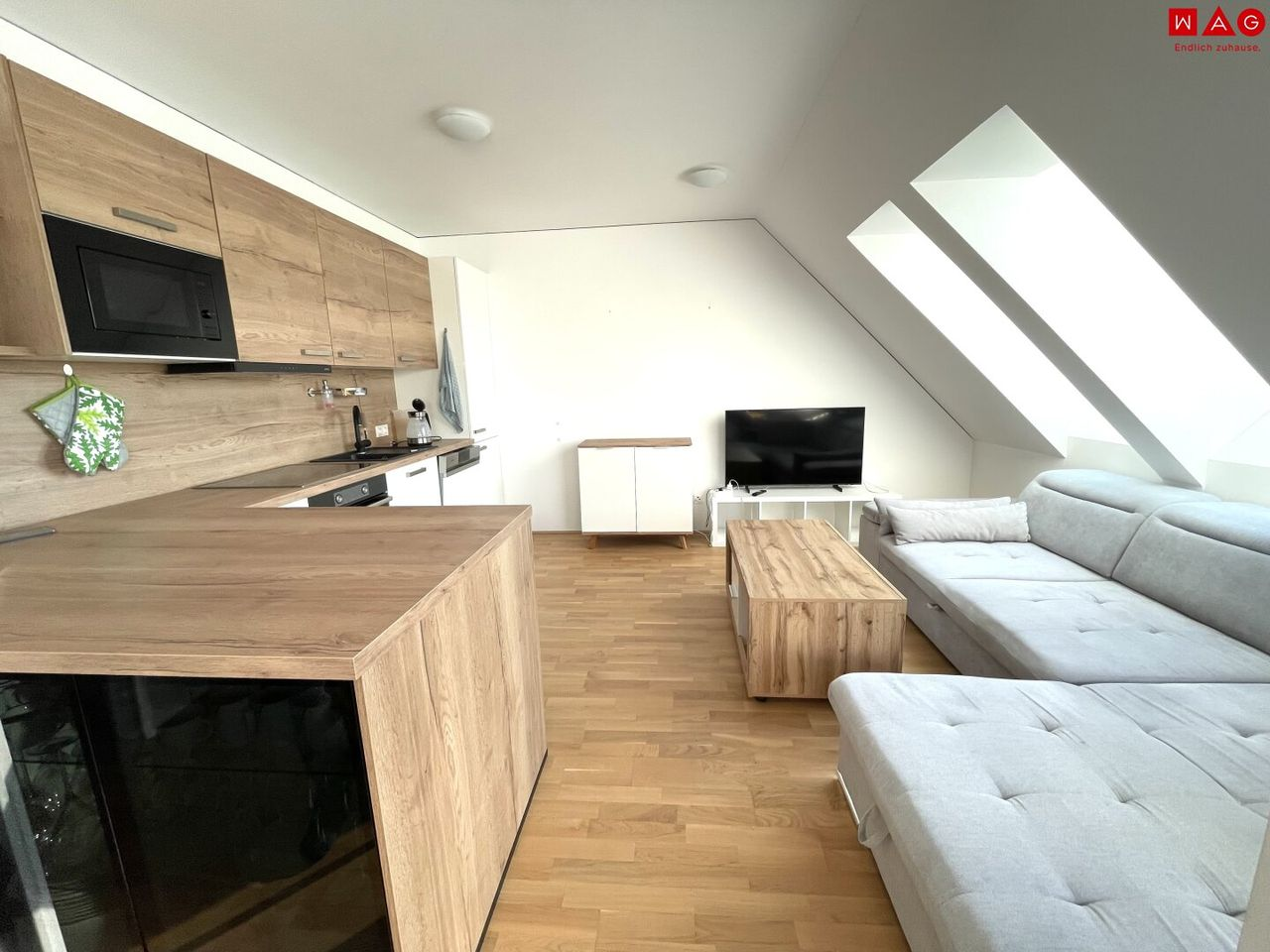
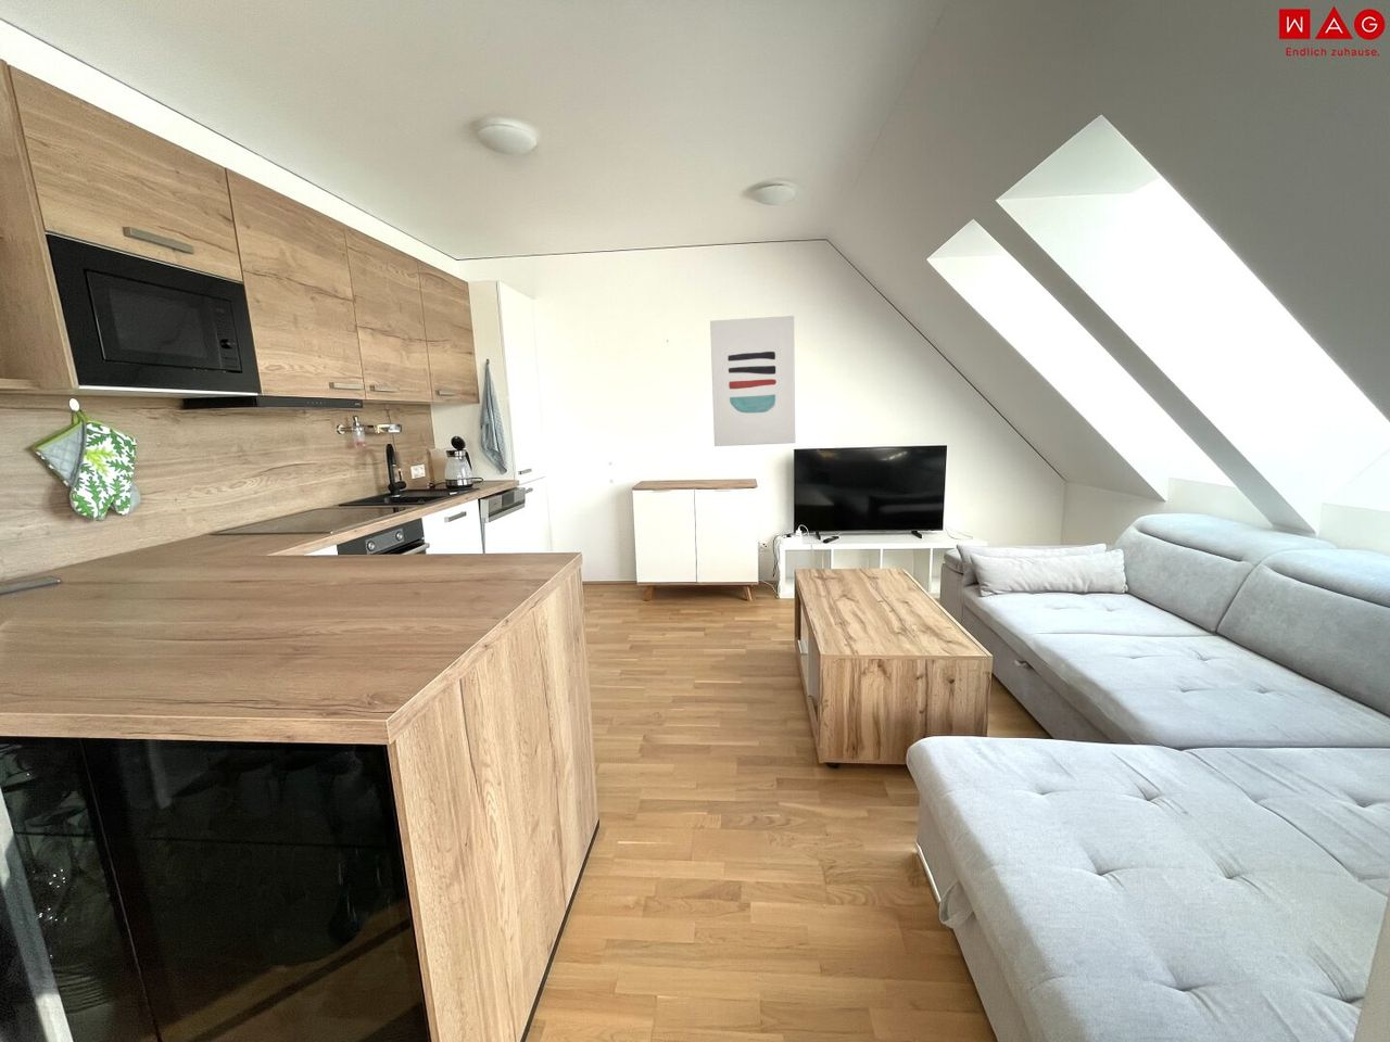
+ wall art (753, 382)
